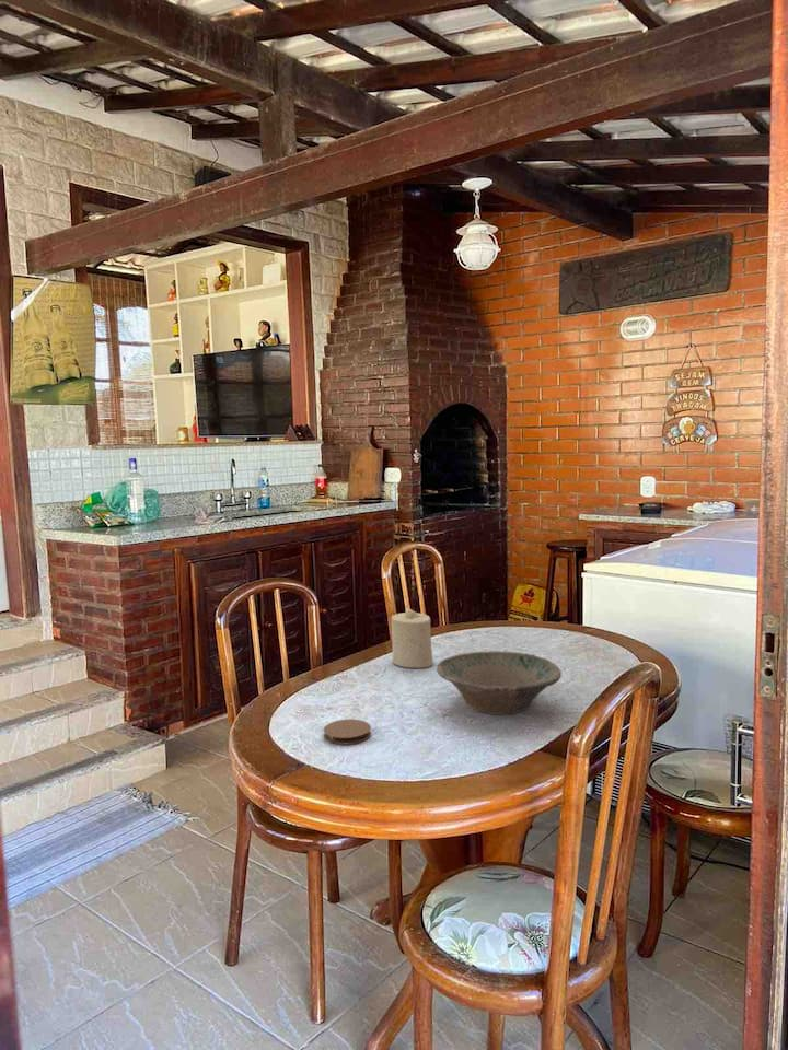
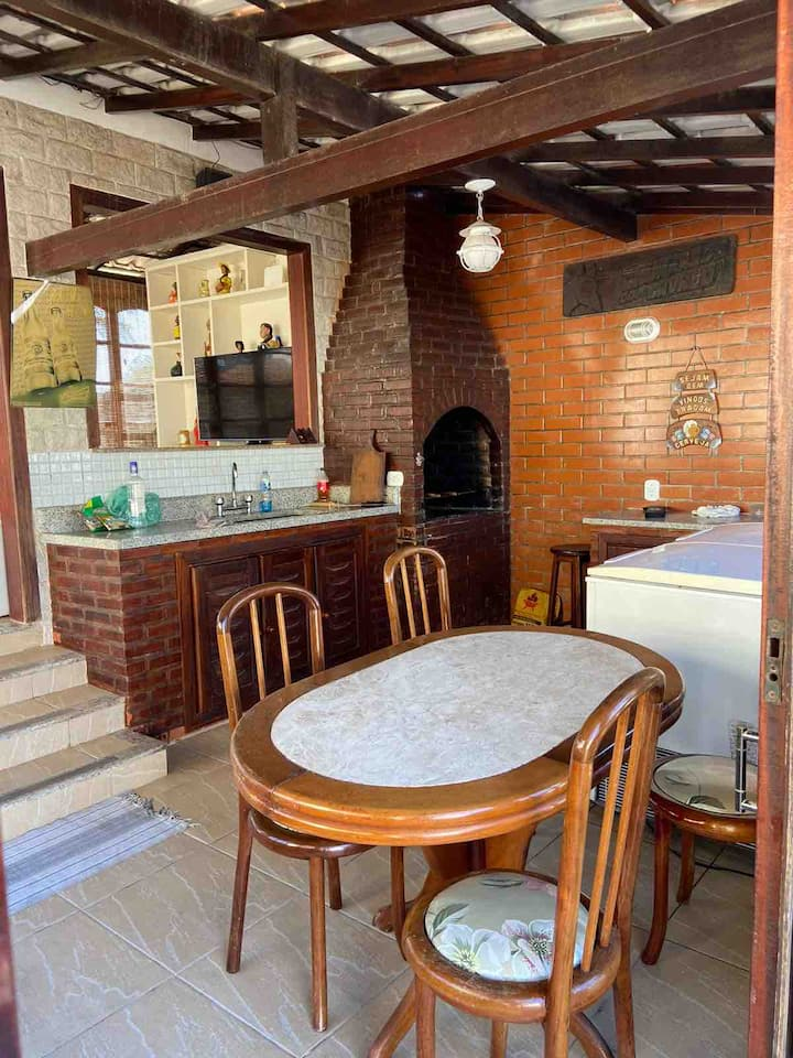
- candle (412, 634)
- coaster (347, 731)
- bowl (498, 686)
